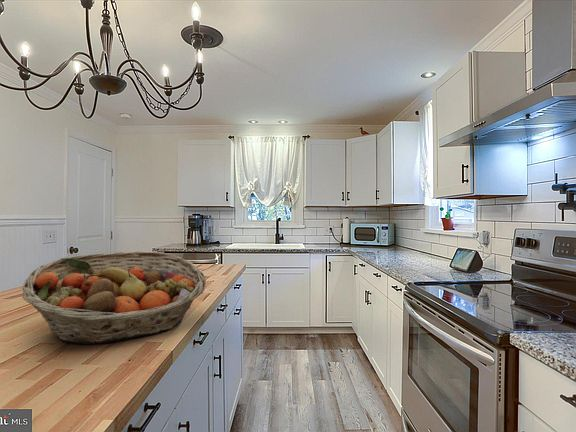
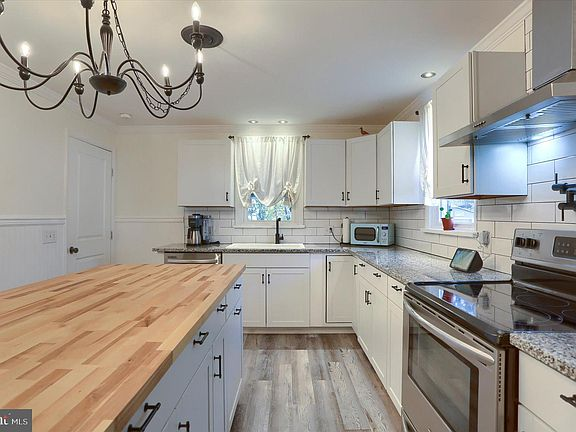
- fruit basket (123, 290)
